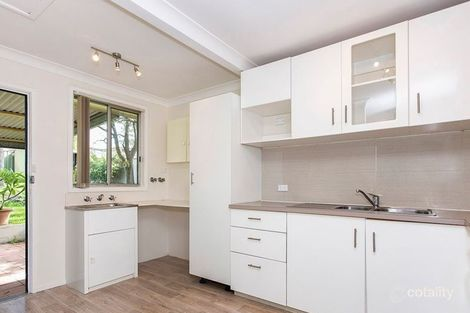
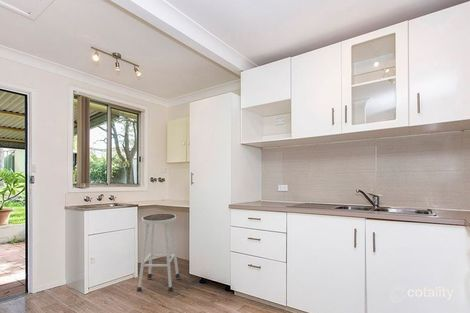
+ stool (159, 255)
